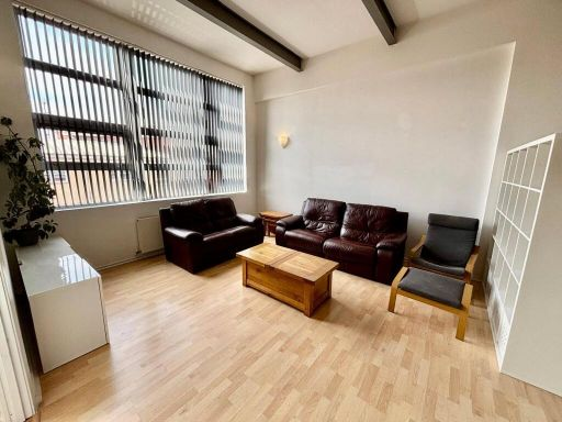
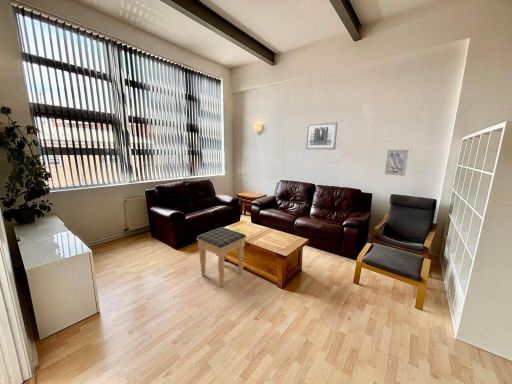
+ footstool (221, 254)
+ wall art (396, 162)
+ wall art (320, 136)
